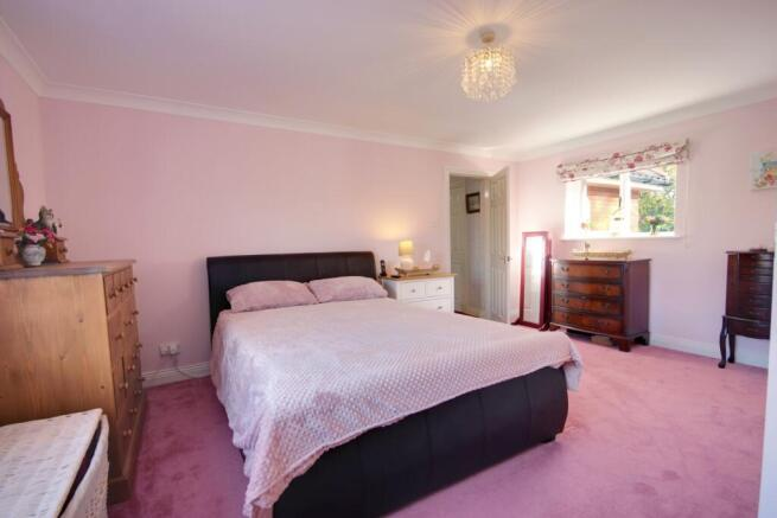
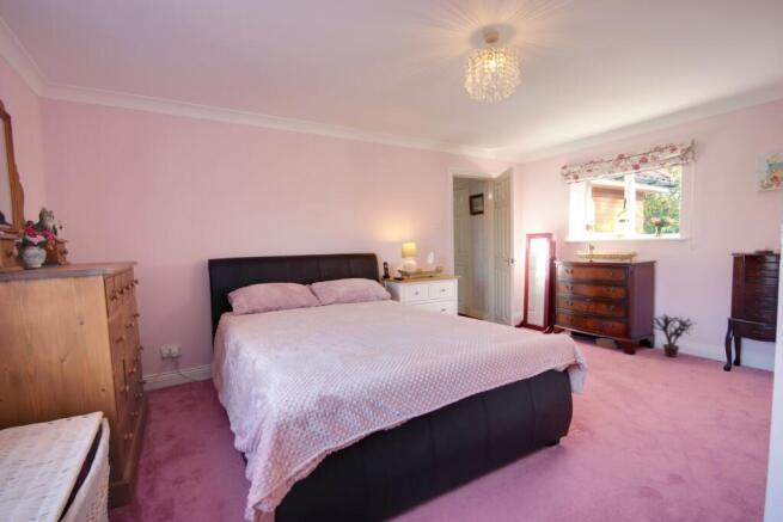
+ potted plant (671, 334)
